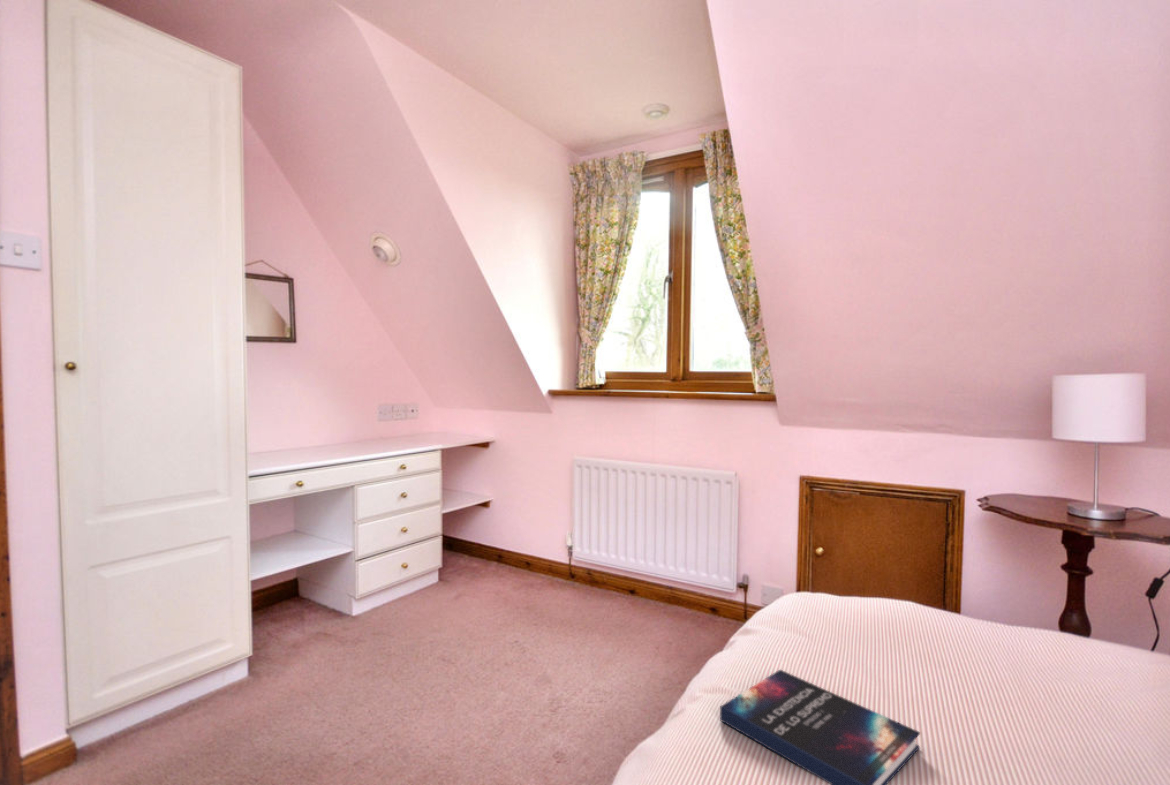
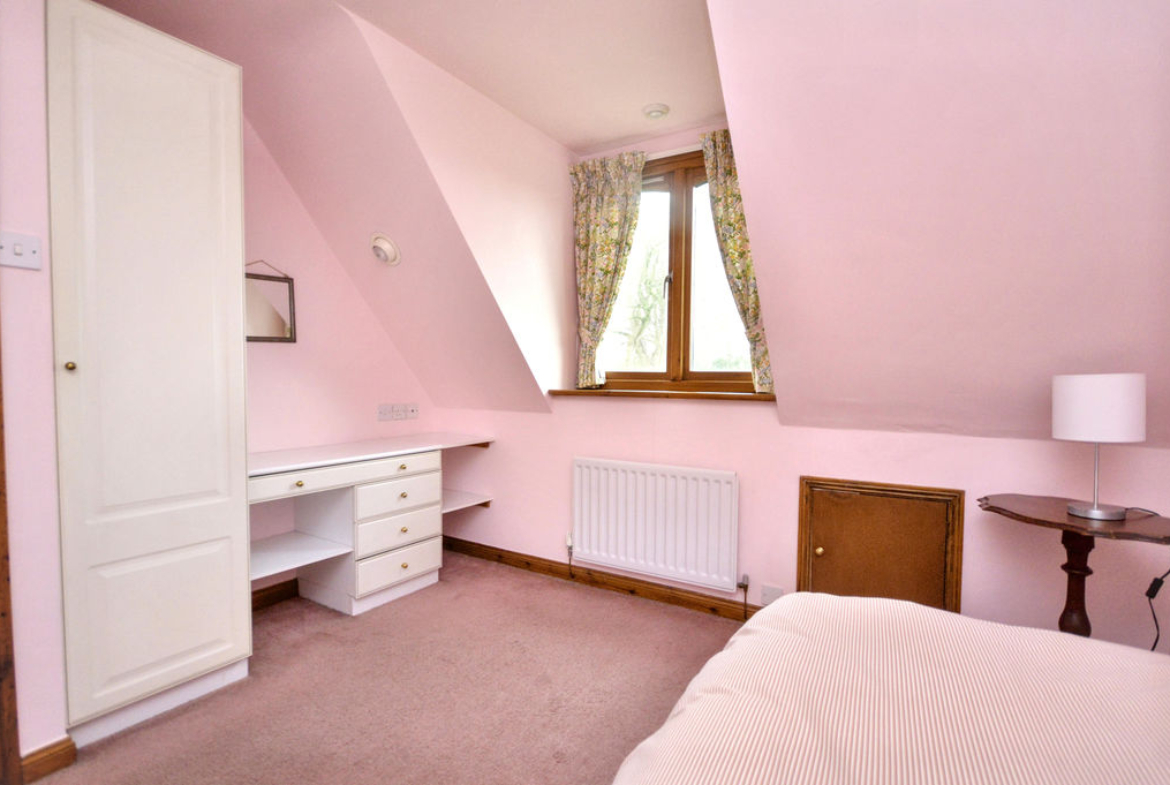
- hardback book (816, 725)
